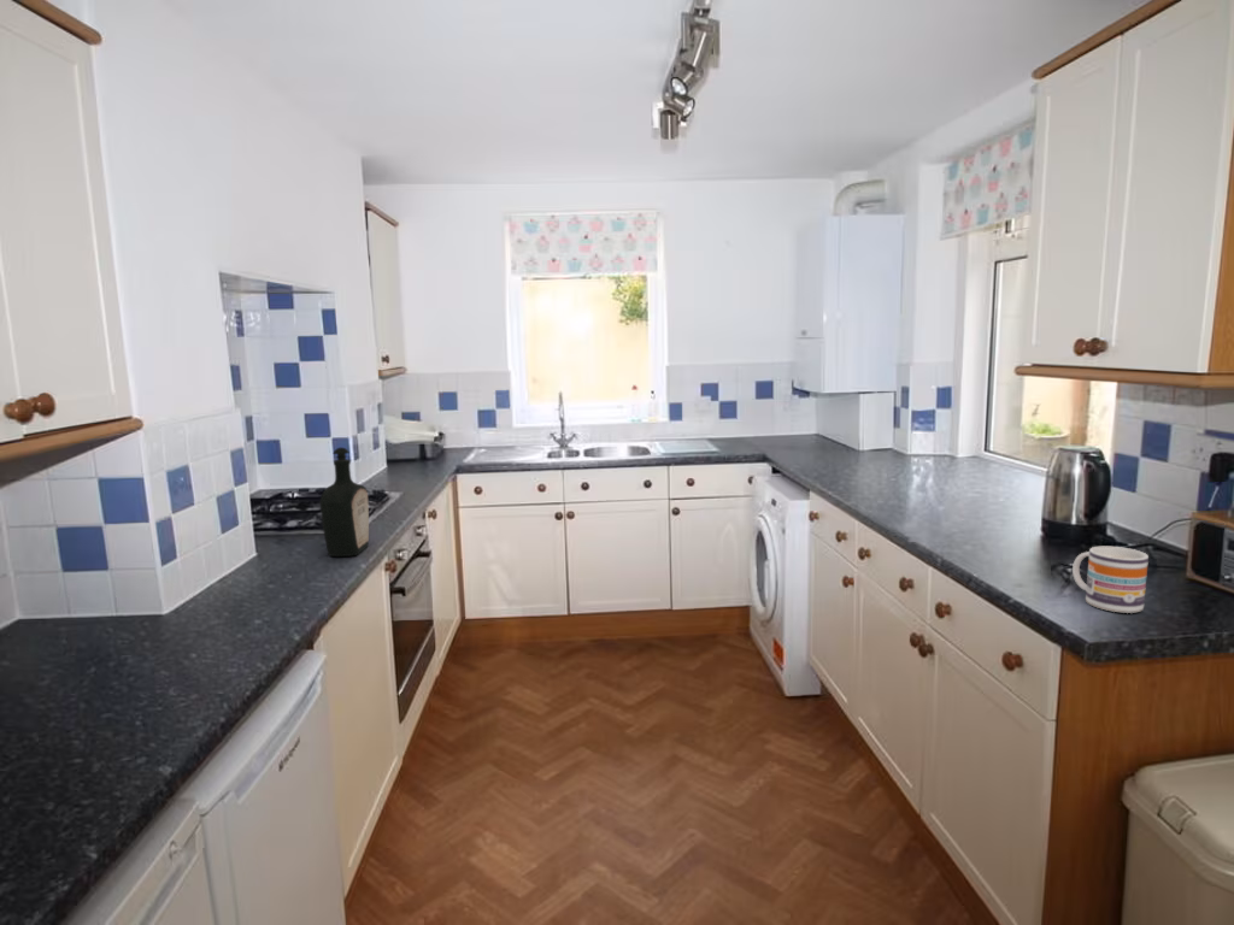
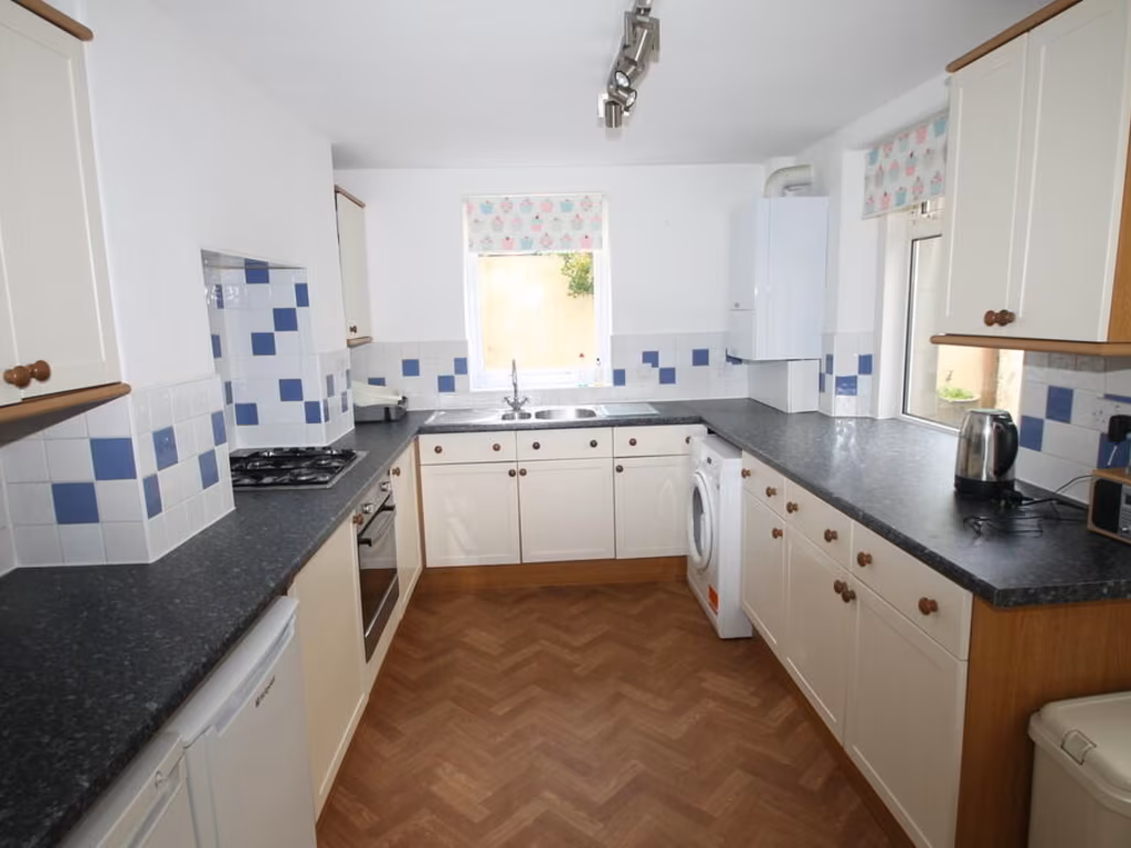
- bottle (345, 500)
- mug (1111, 576)
